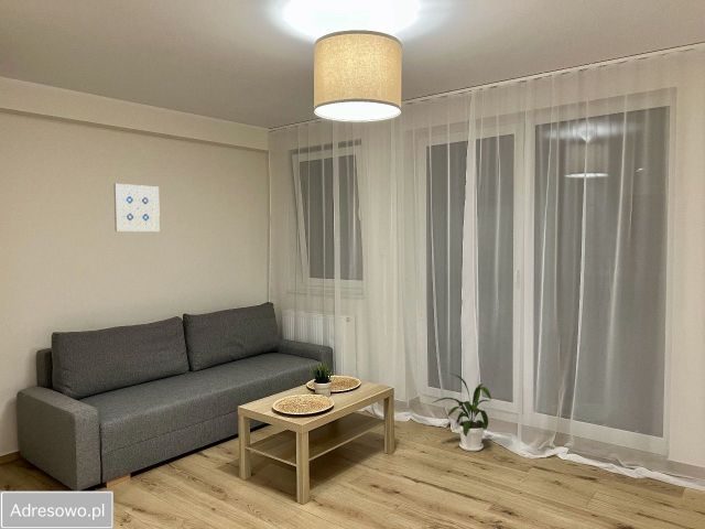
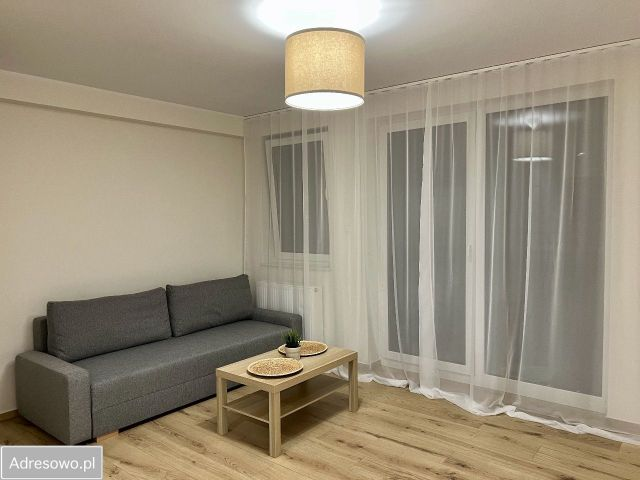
- house plant (468, 412)
- wall art (137, 208)
